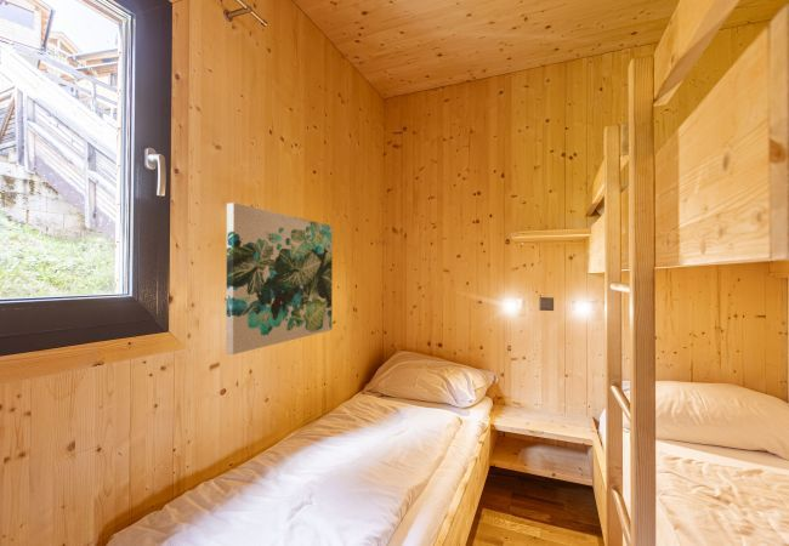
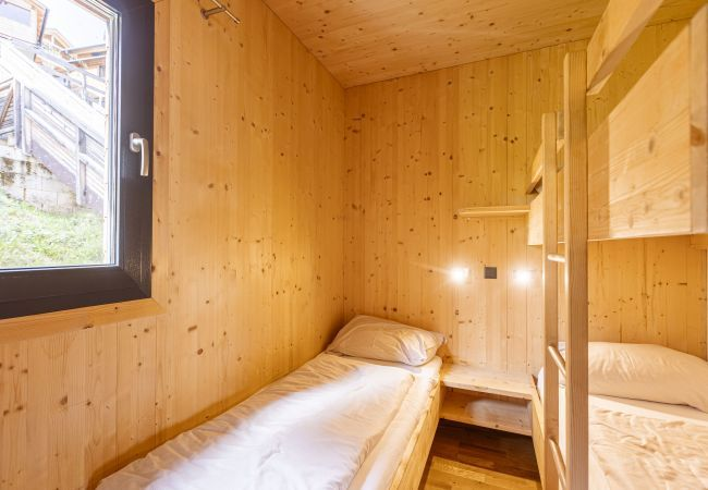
- wall art (288, 278)
